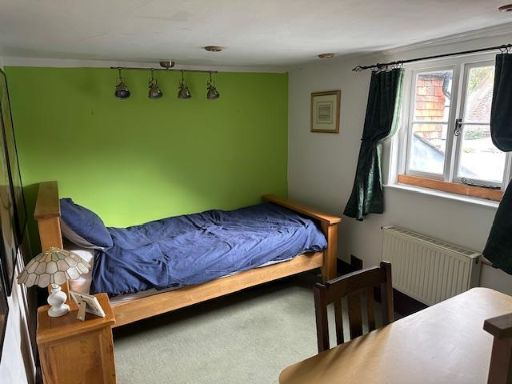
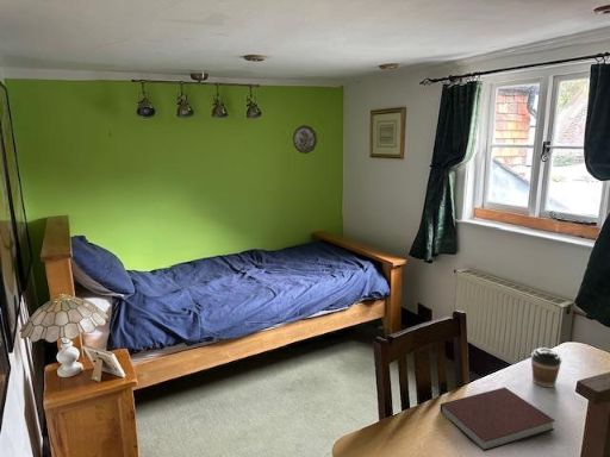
+ coffee cup (544, 365)
+ notebook (494, 415)
+ decorative plate (304, 139)
